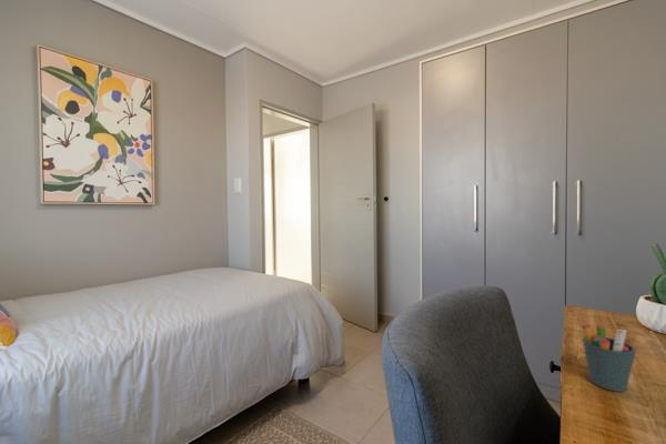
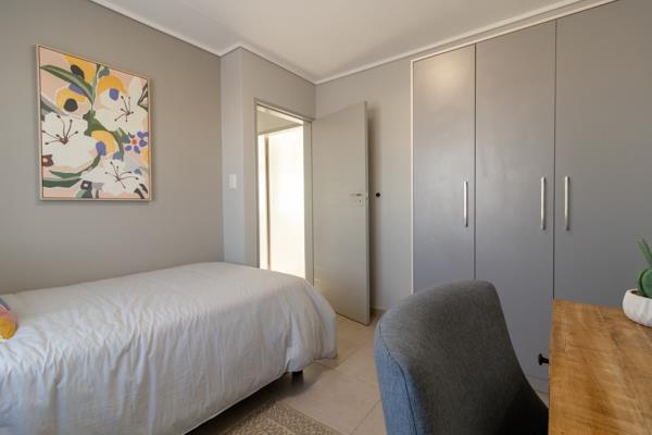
- pen holder (606, 352)
